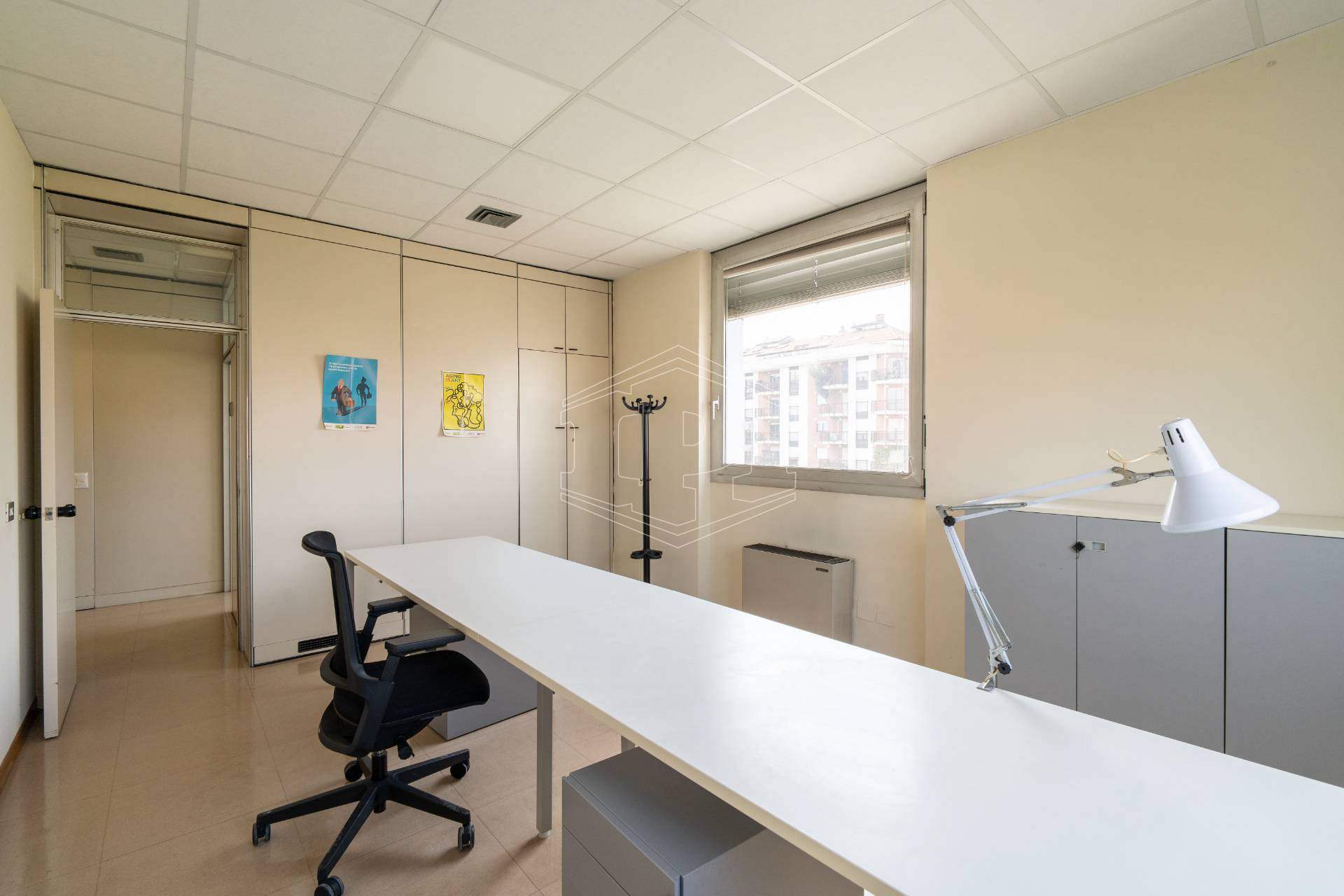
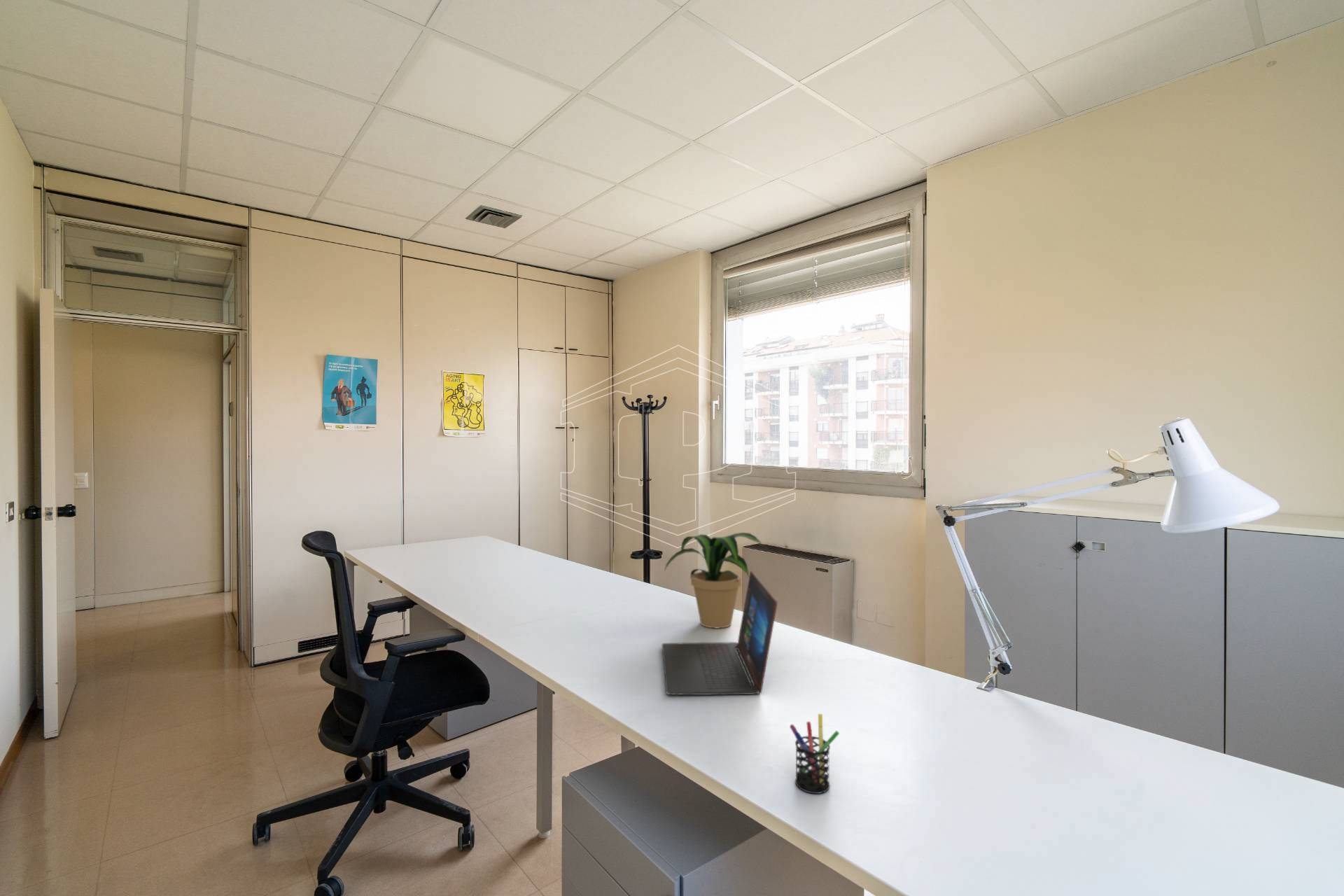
+ potted plant (716, 578)
+ laptop (713, 643)
+ pen holder (816, 751)
